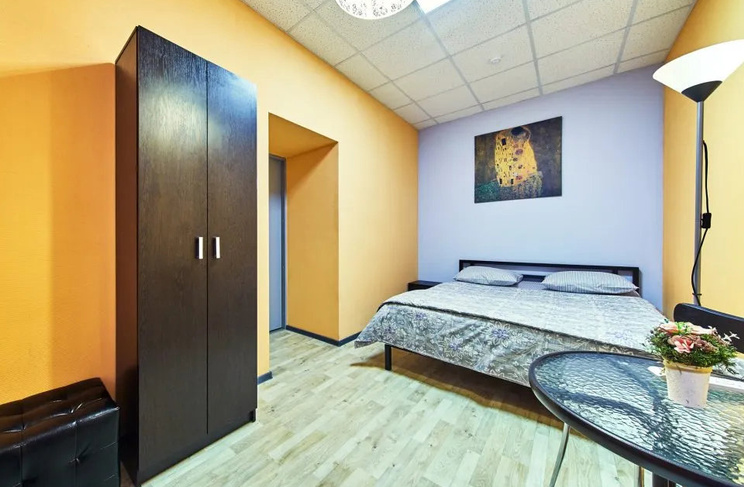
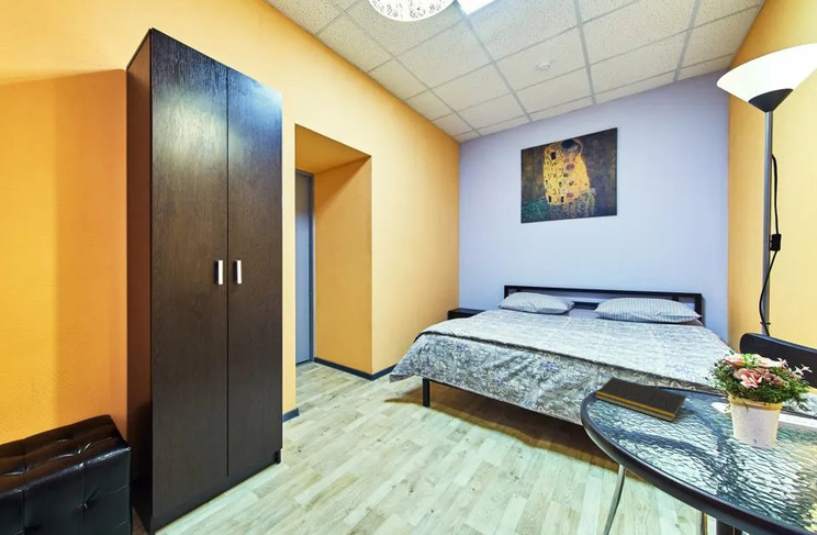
+ notepad (638, 397)
